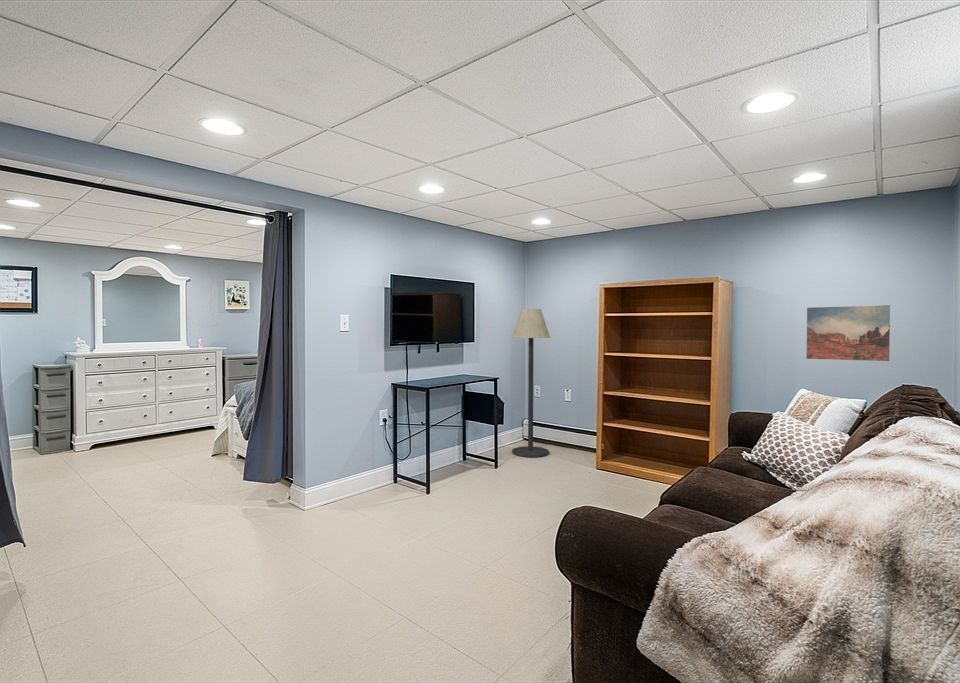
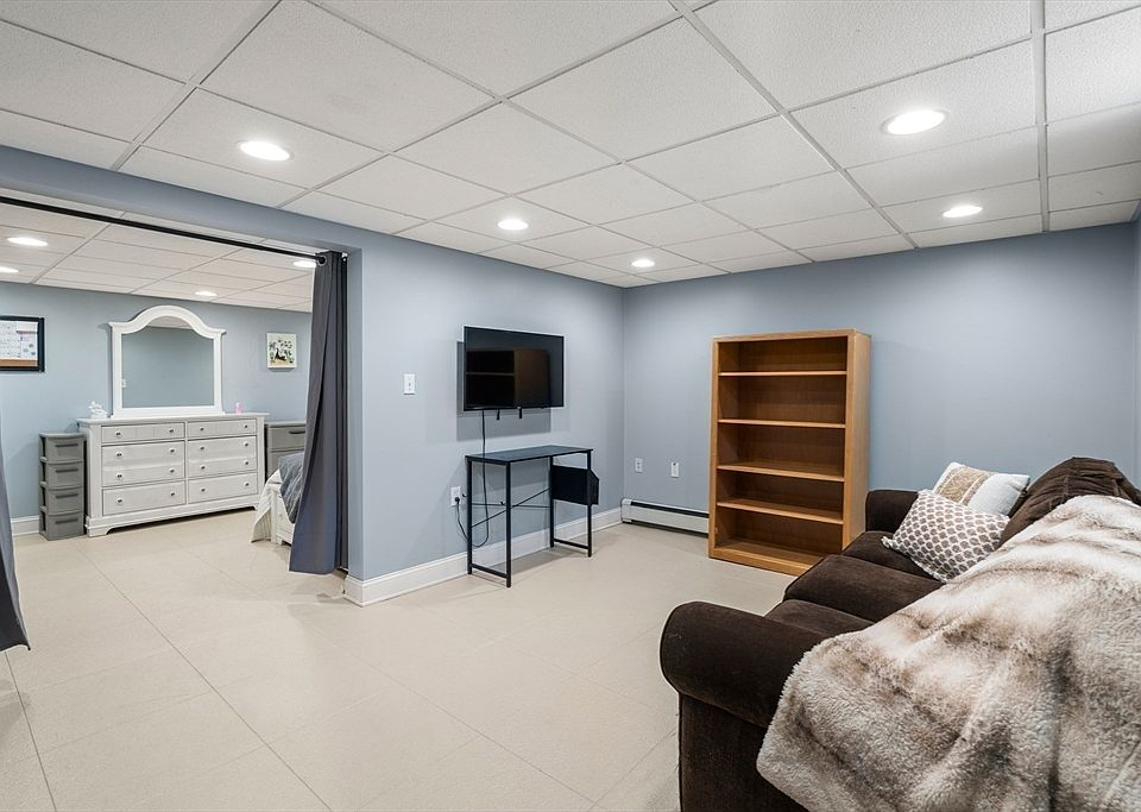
- floor lamp (530, 381)
- wall art (846, 333)
